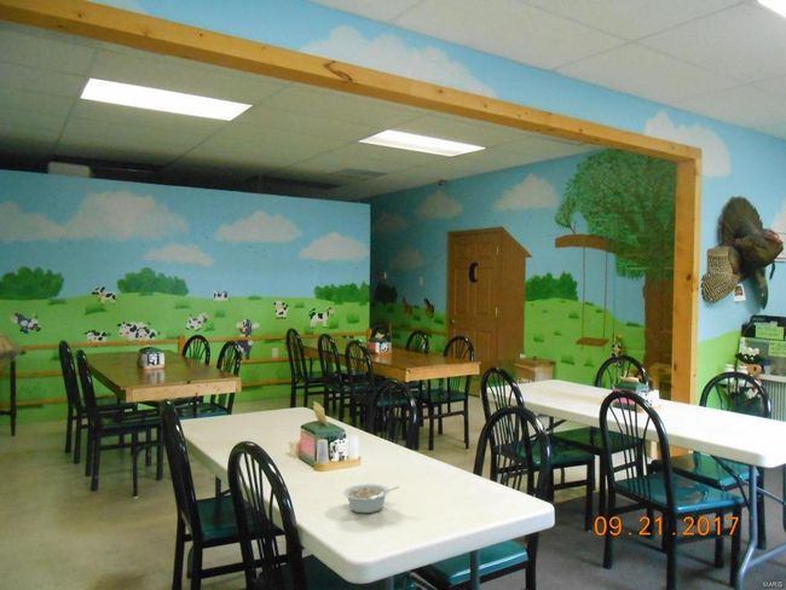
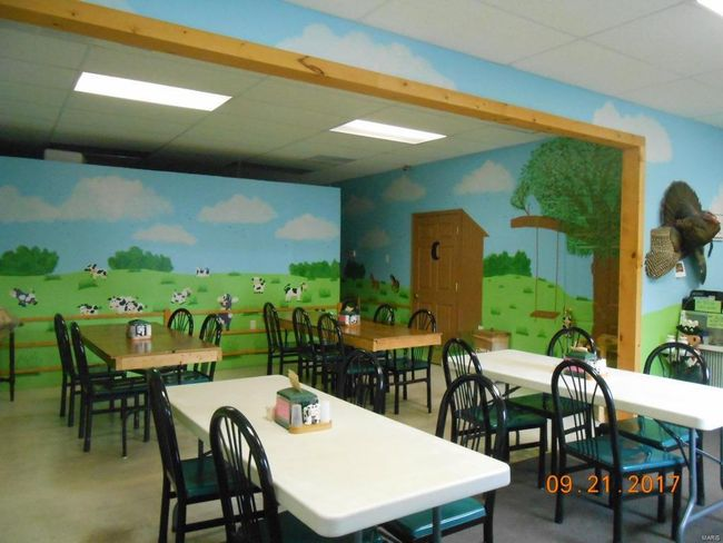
- legume (368, 497)
